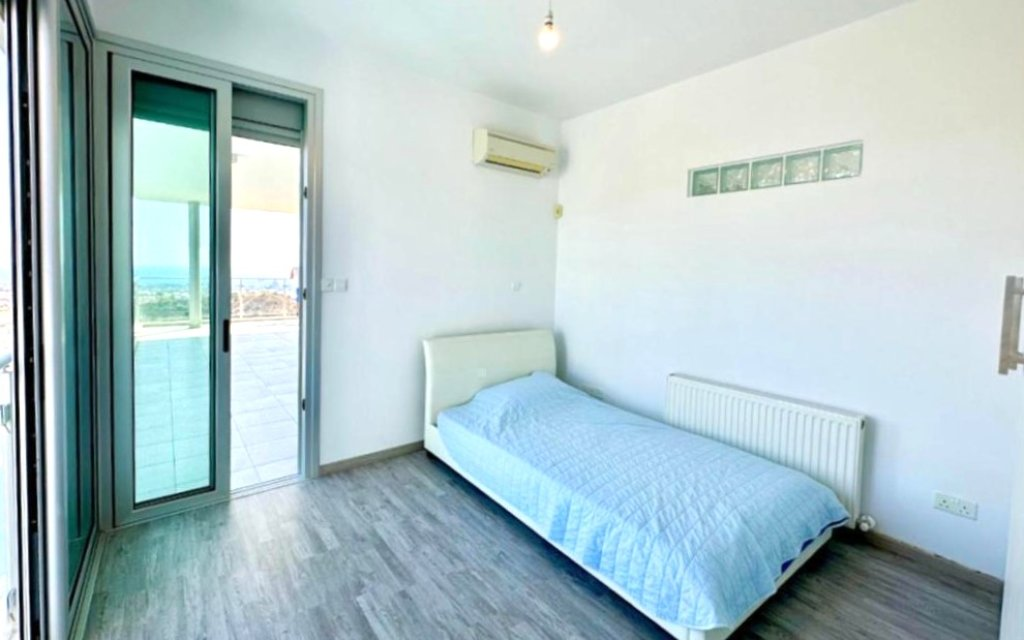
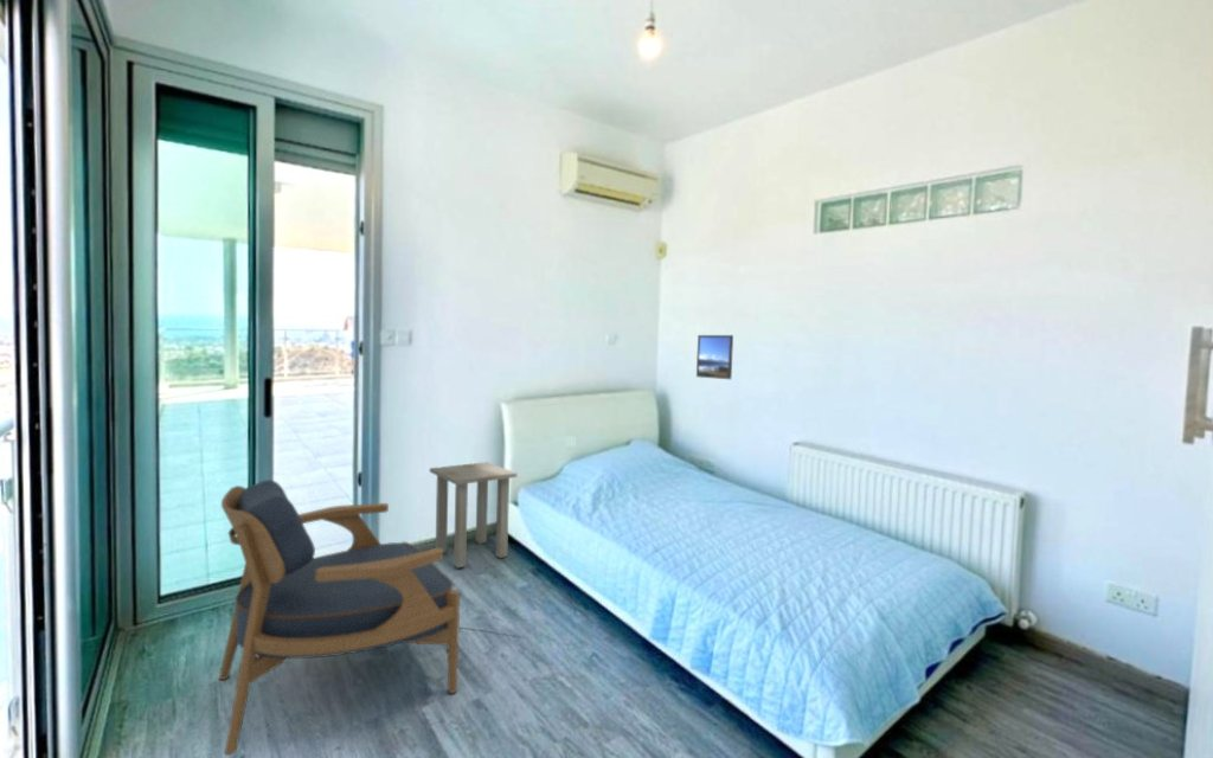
+ armchair (336, 580)
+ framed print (713, 356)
+ side table (476, 512)
